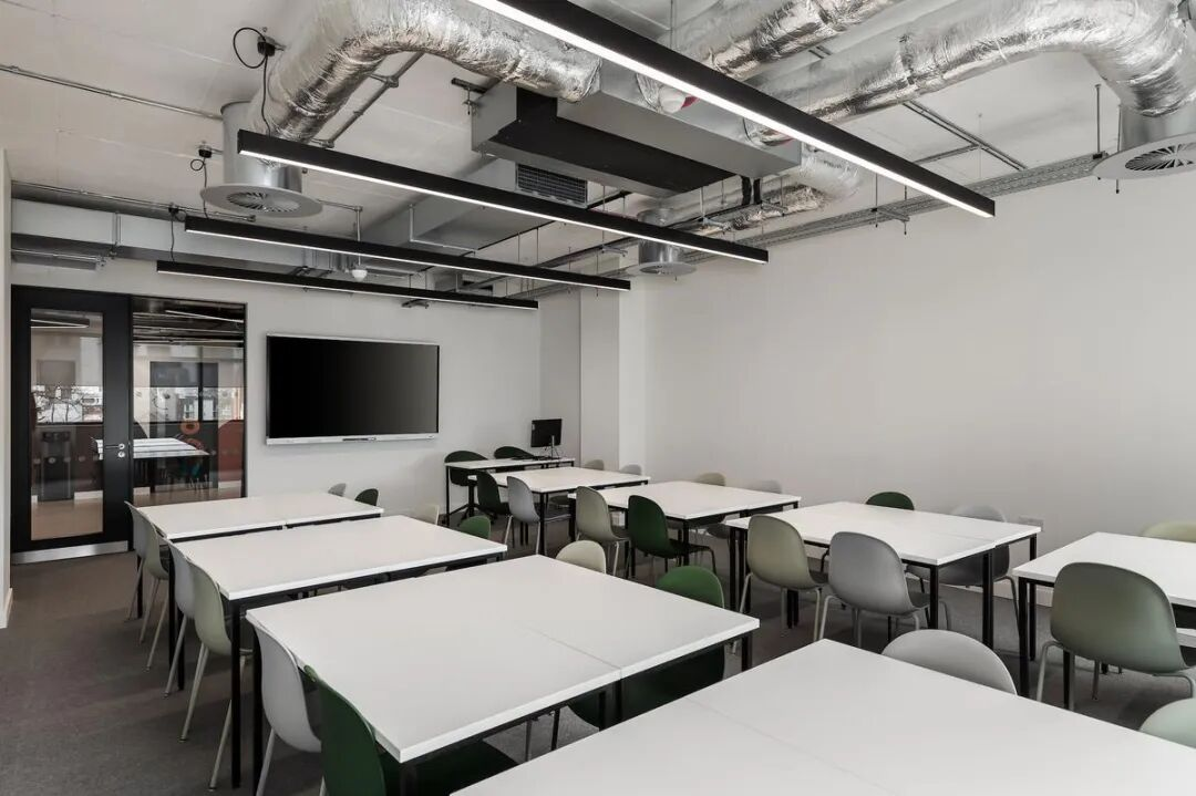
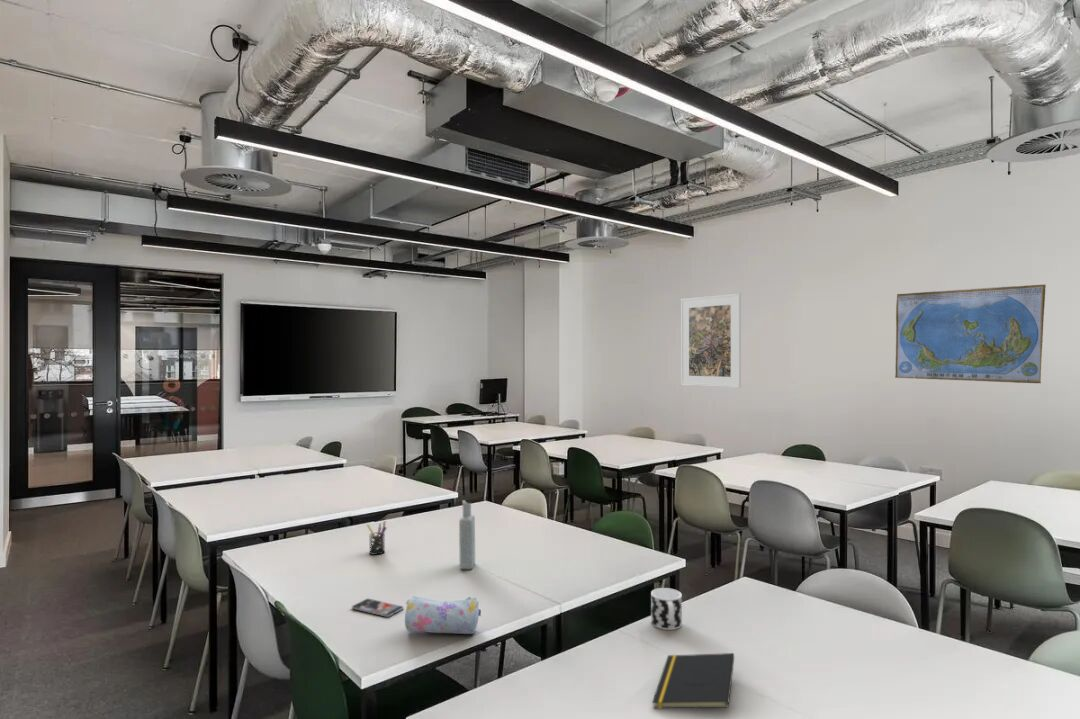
+ pen holder (378, 536)
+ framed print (709, 341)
+ cup (667, 610)
+ notepad (695, 679)
+ pencil case (442, 615)
+ world map (964, 335)
+ bottle (467, 533)
+ smartphone (377, 607)
